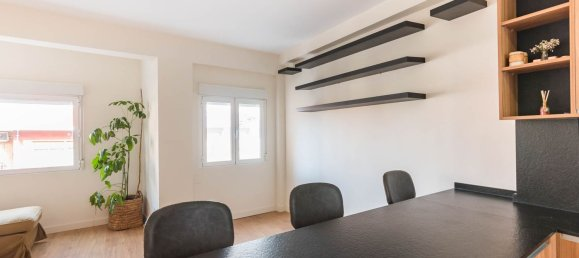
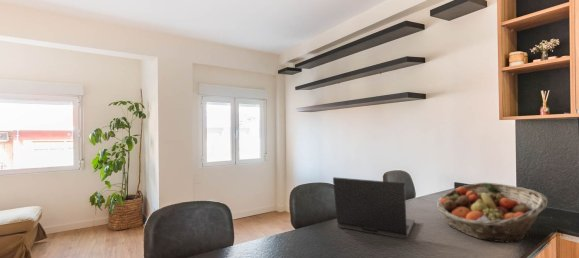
+ fruit basket (486, 208)
+ laptop (375, 200)
